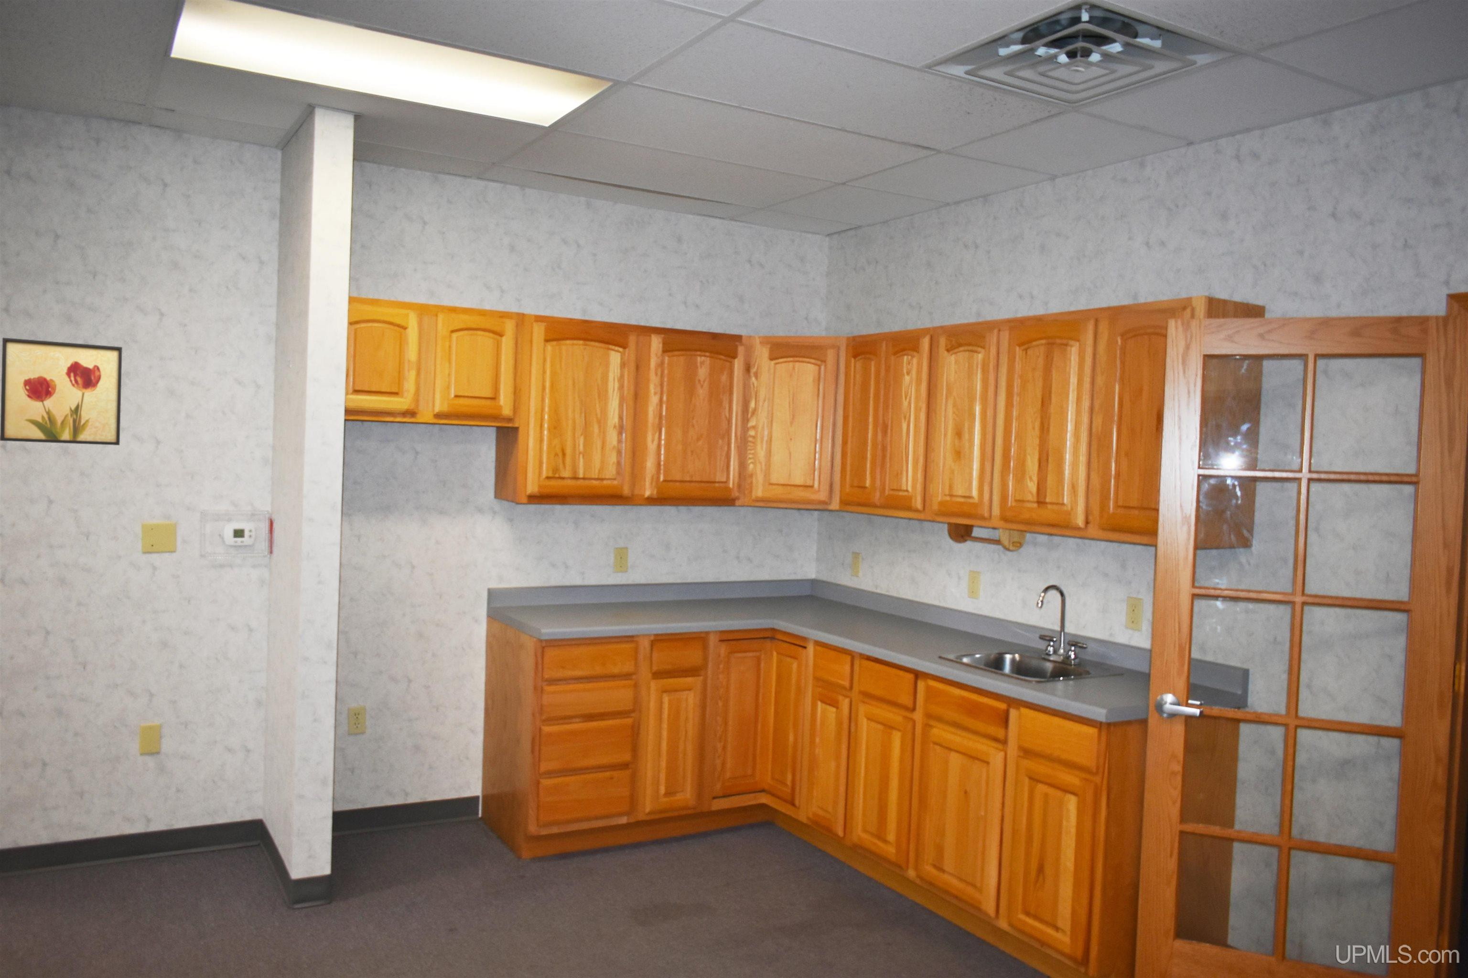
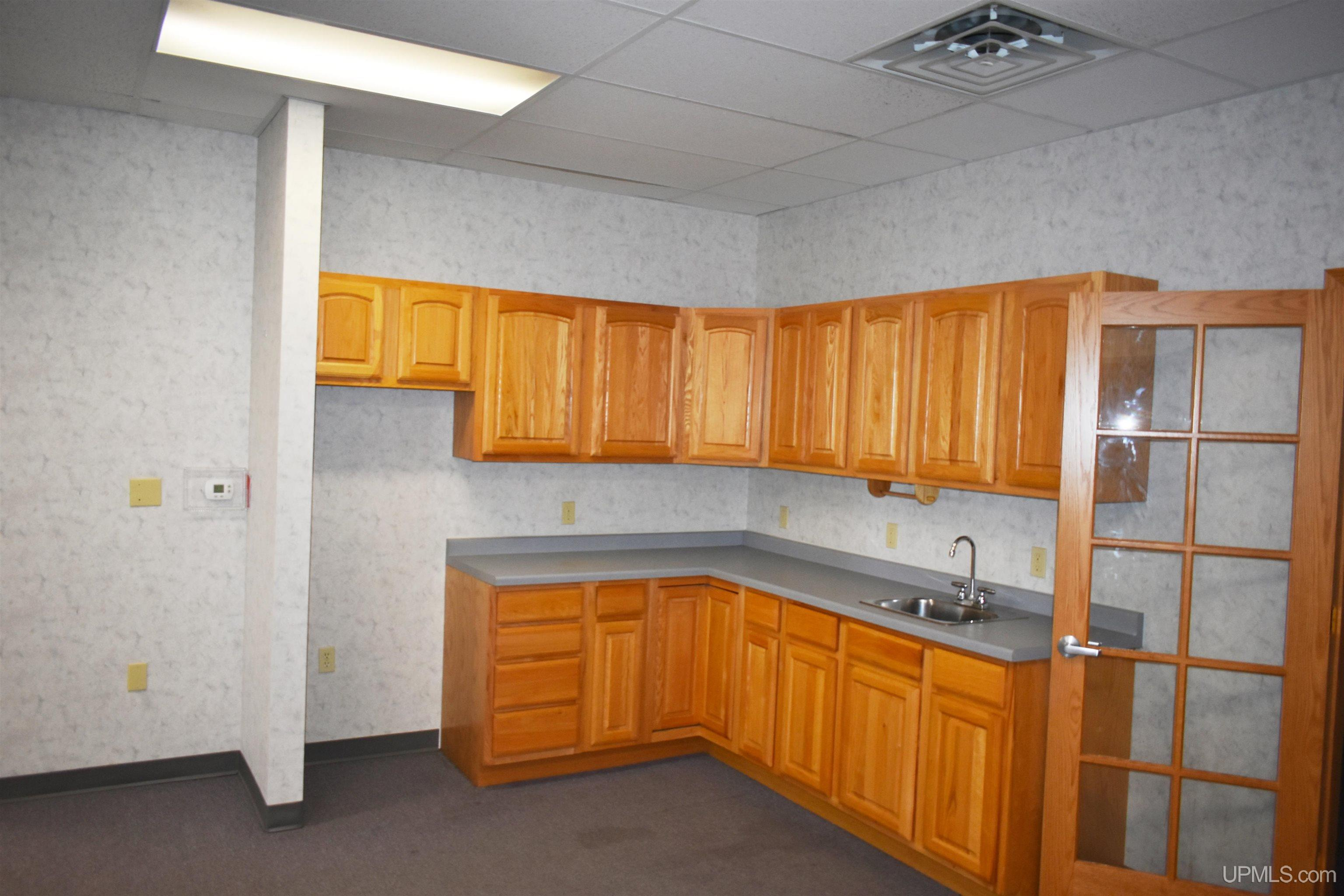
- wall art (62, 393)
